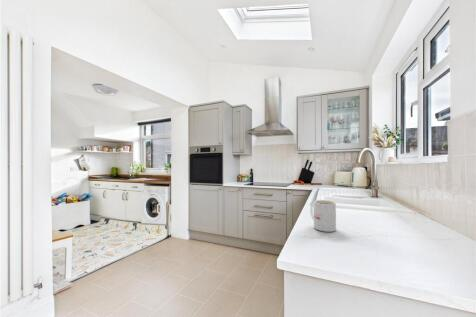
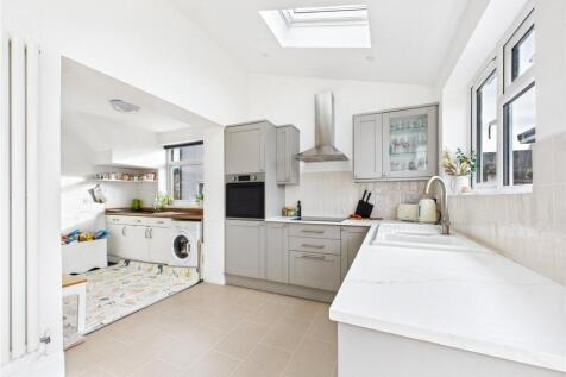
- mug (321, 214)
